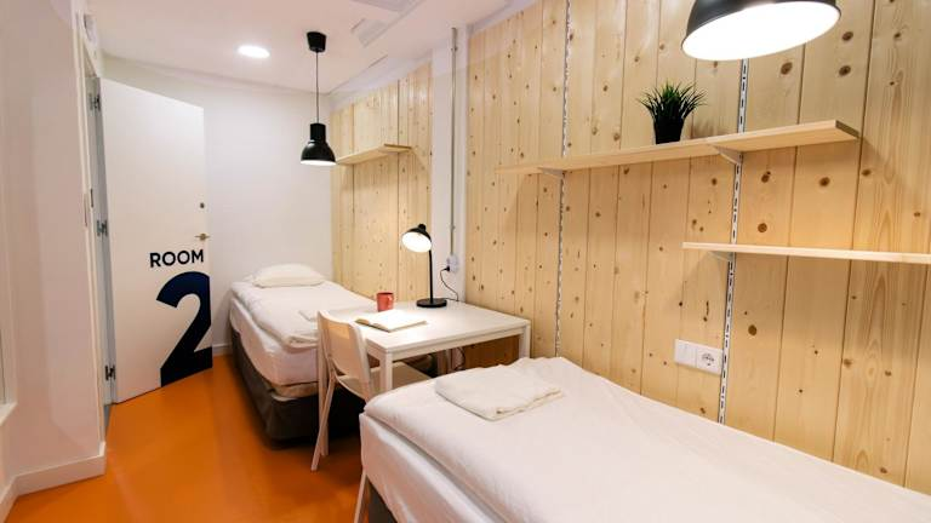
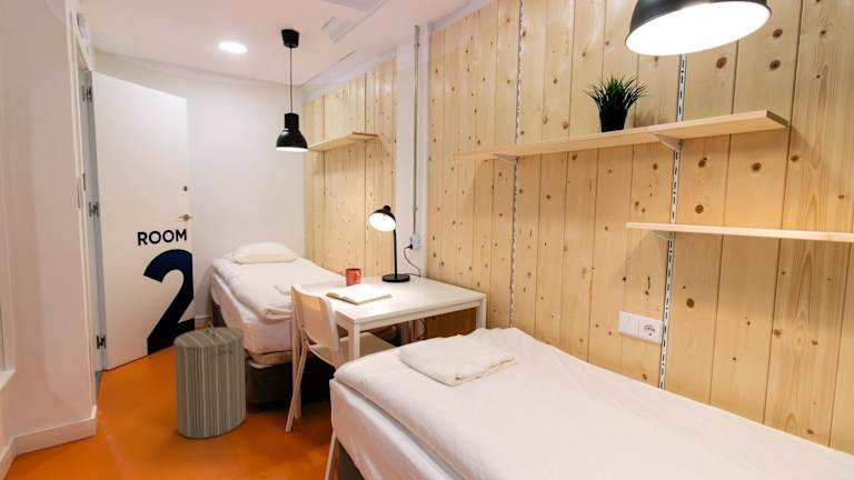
+ laundry hamper (211, 372)
